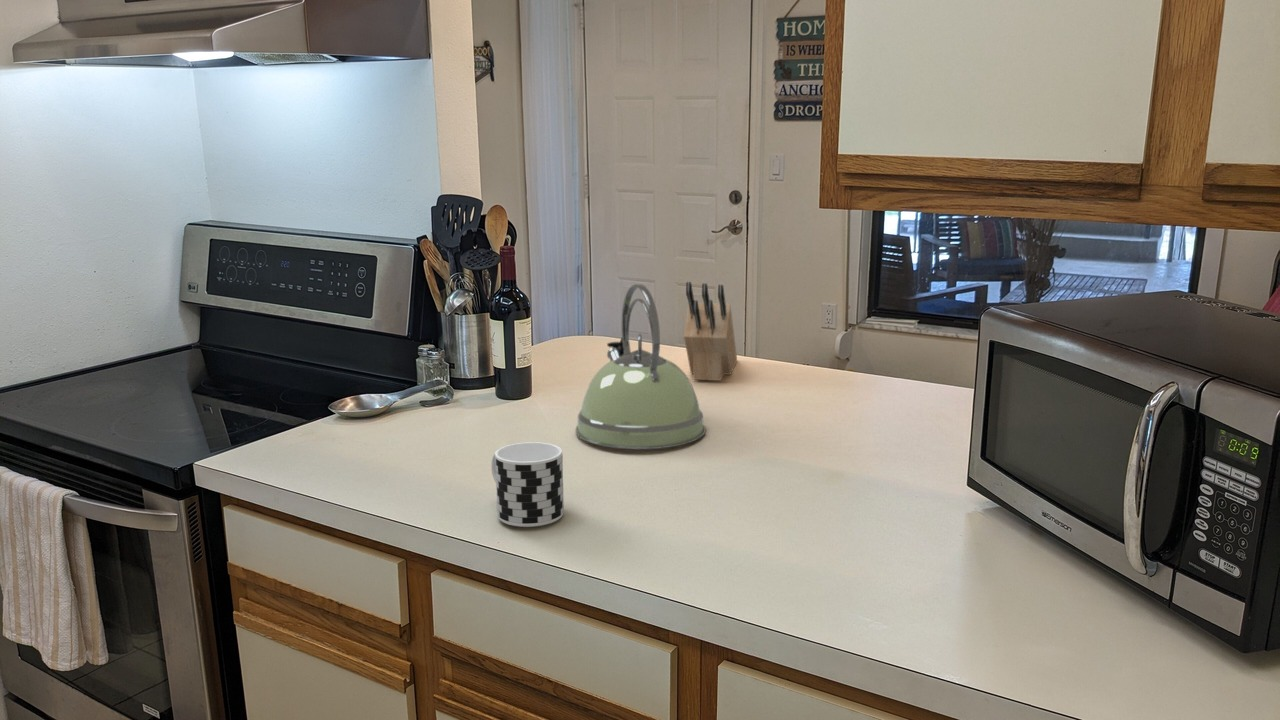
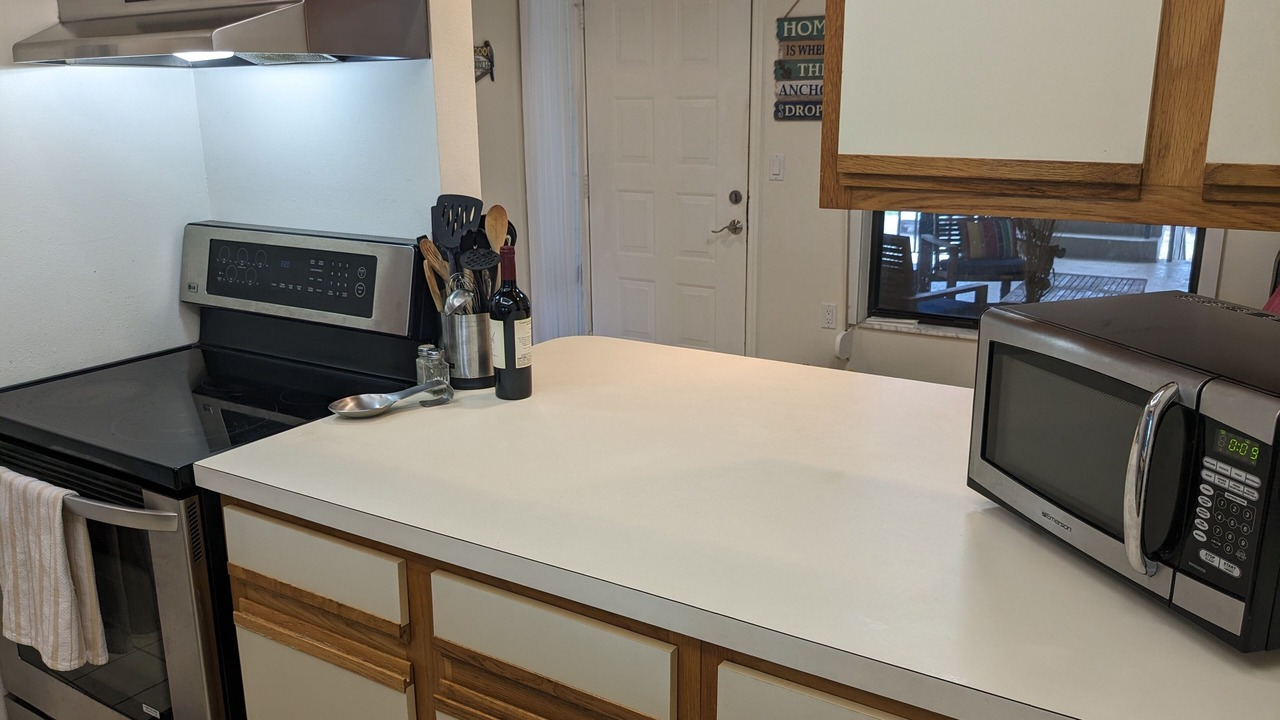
- knife block (711, 325)
- kettle (637, 356)
- cup (522, 481)
